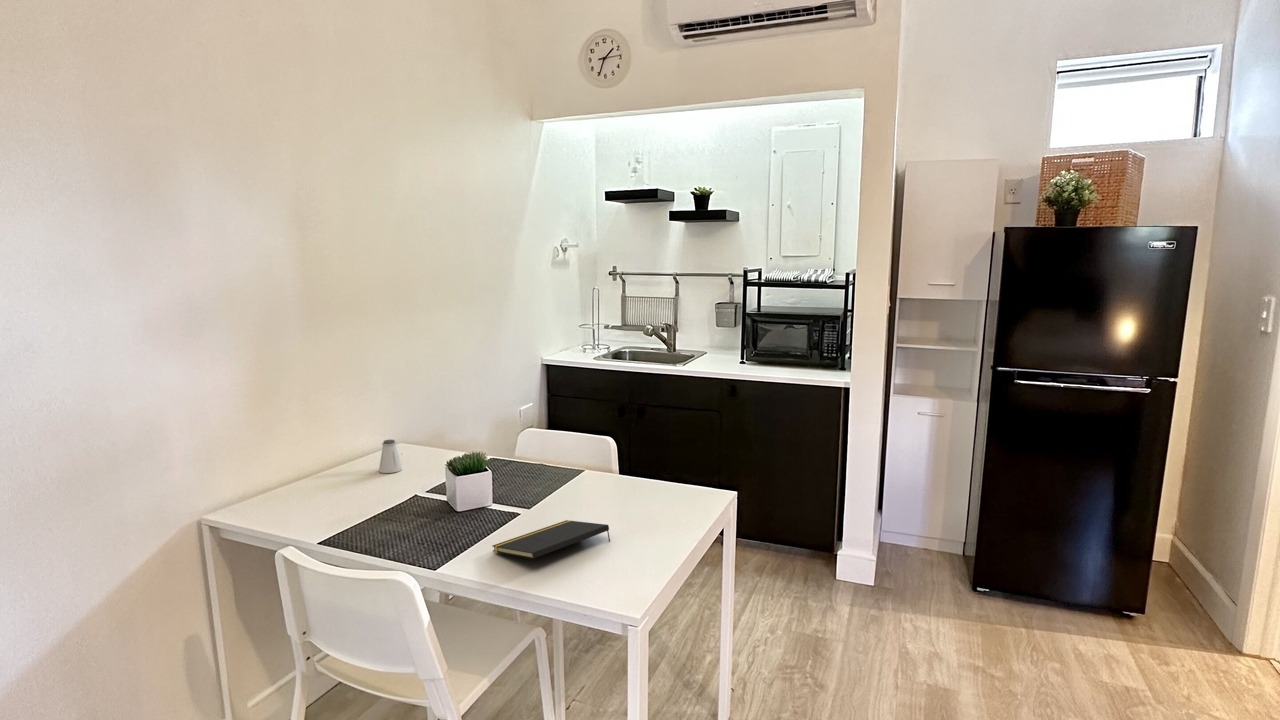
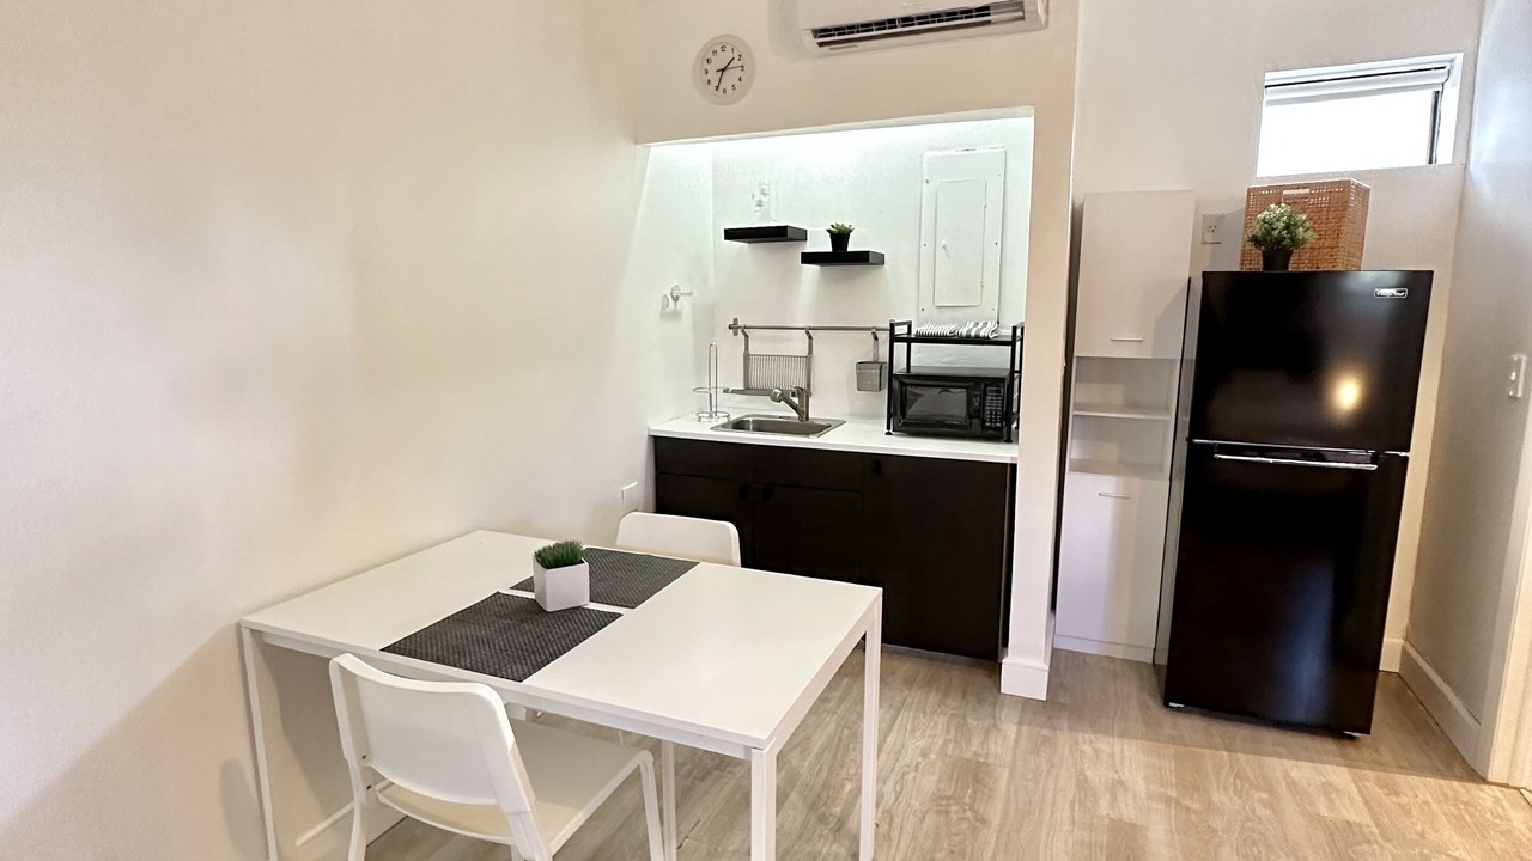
- saltshaker (389, 455)
- notepad (551, 537)
